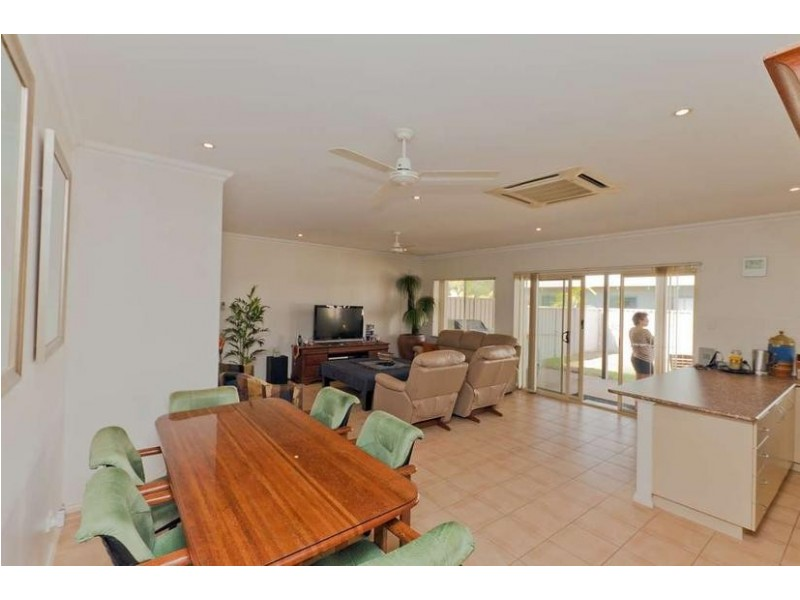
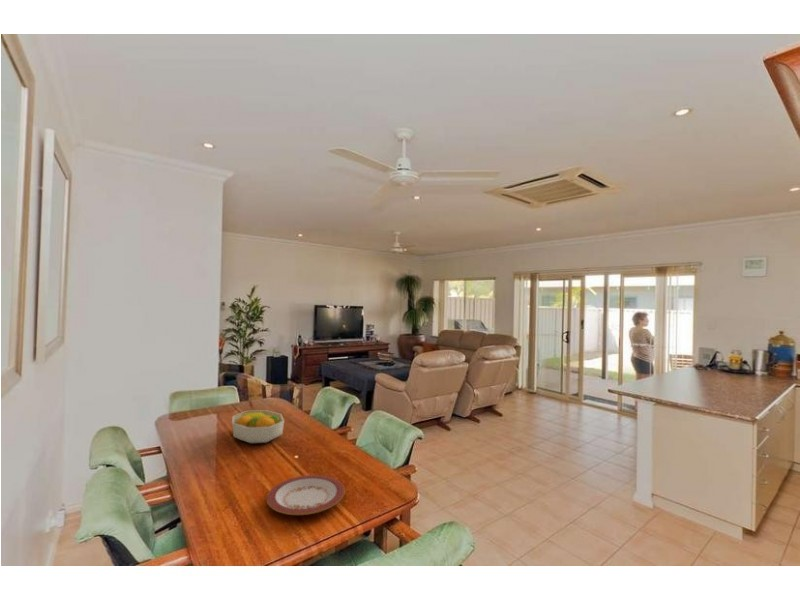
+ fruit bowl (257, 423)
+ plate (306, 495)
